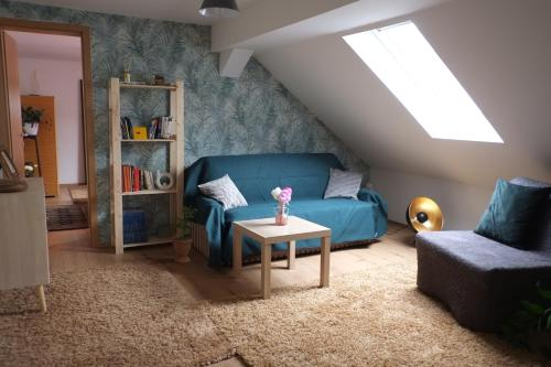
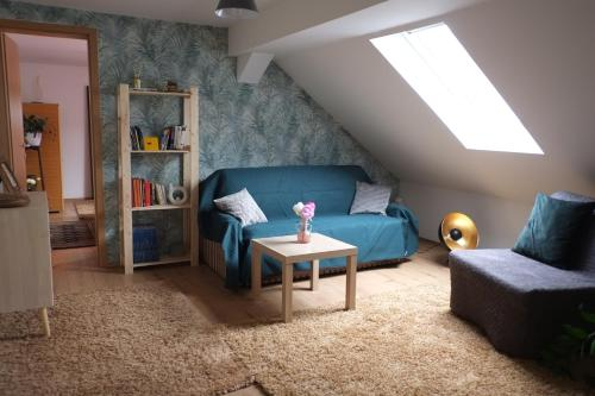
- potted plant (183, 231)
